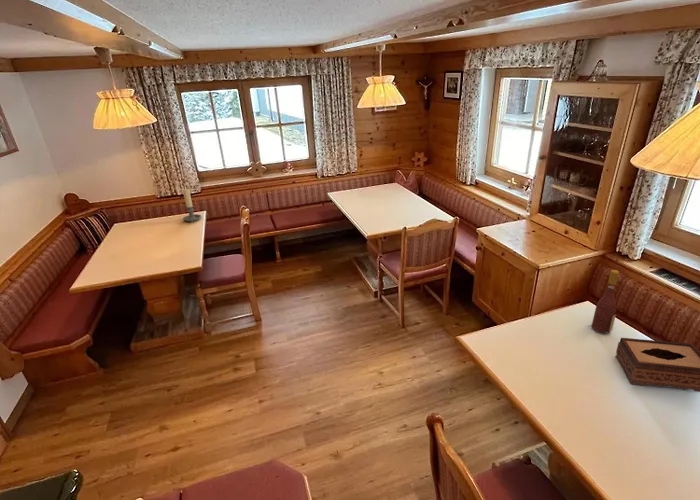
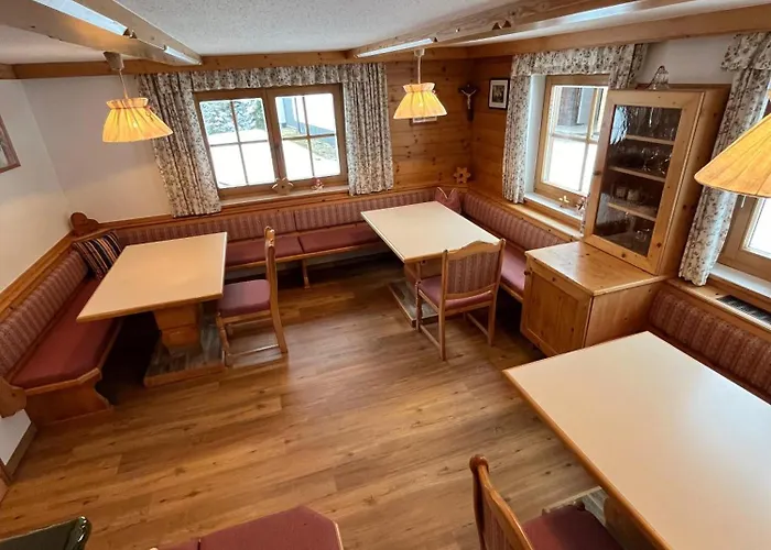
- candle holder (189, 204)
- wine bottle (607, 301)
- tissue box (662, 363)
